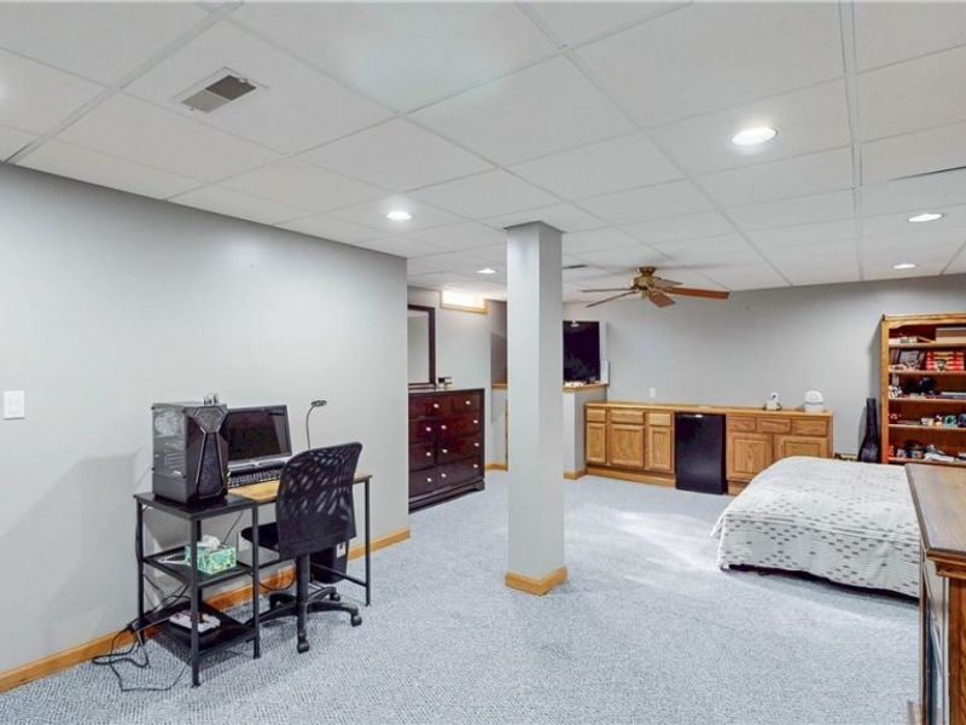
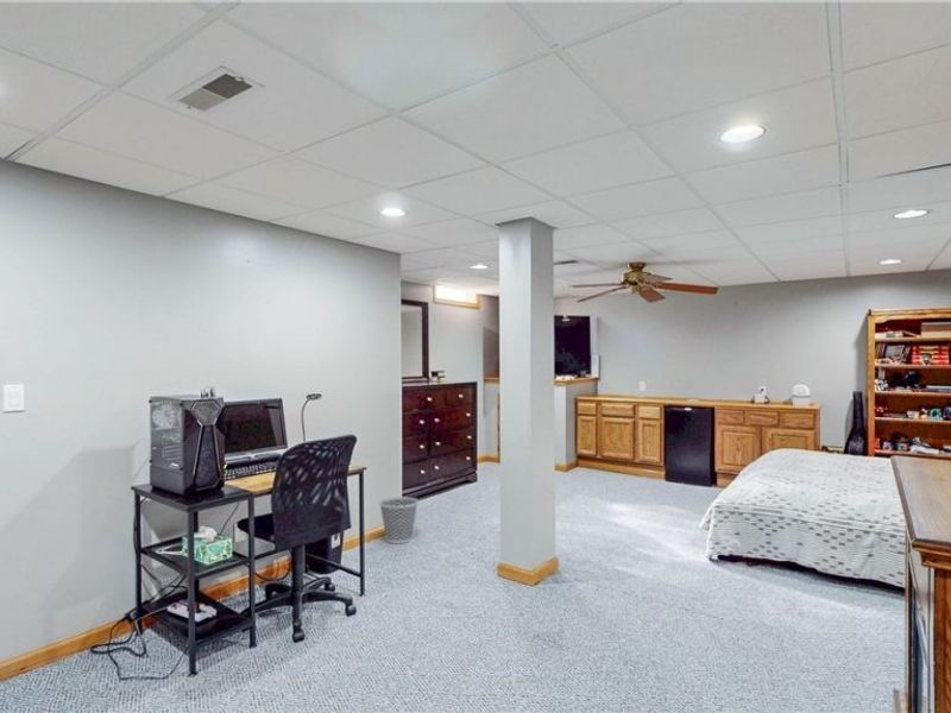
+ wastebasket (398, 519)
